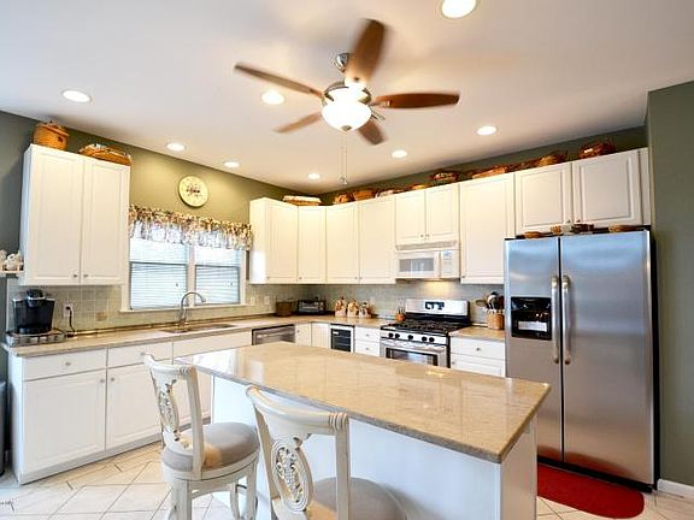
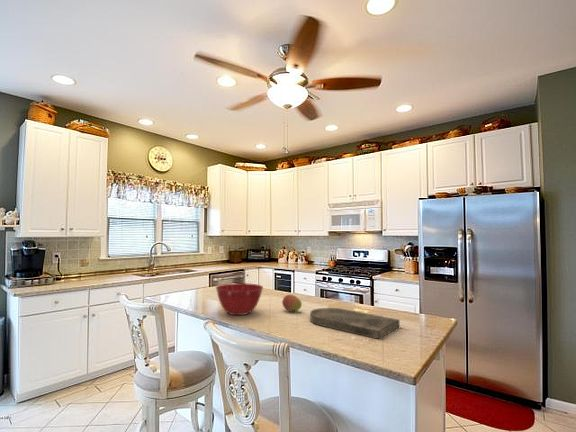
+ cutting board (348, 320)
+ mixing bowl (239, 299)
+ fruit (291, 302)
